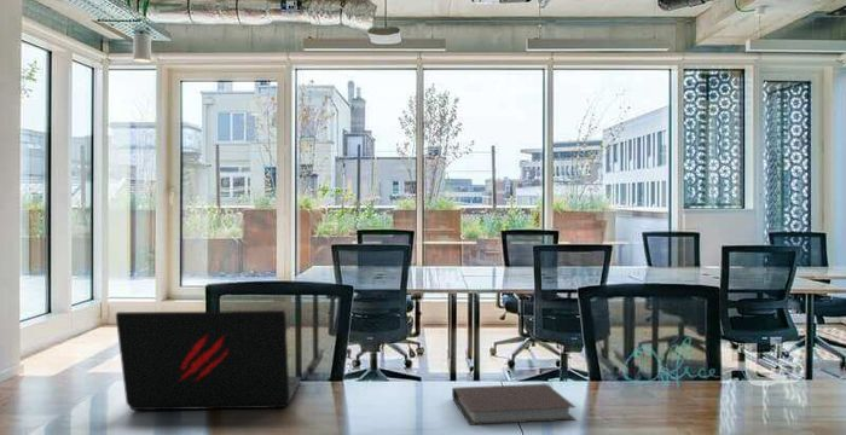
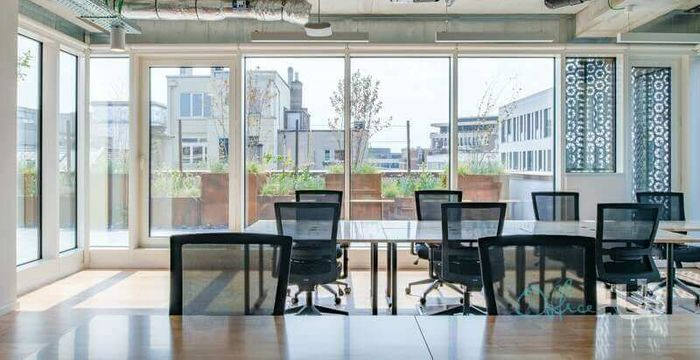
- laptop (218, 350)
- notebook (510, 401)
